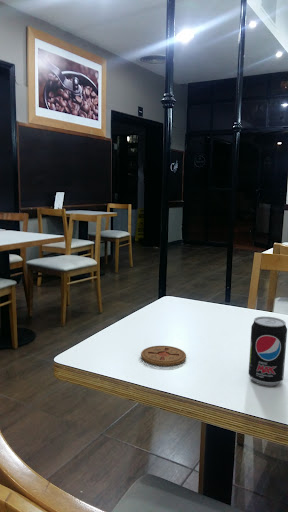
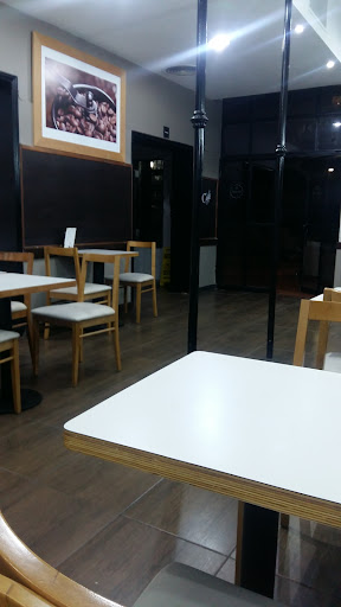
- coaster (163, 355)
- beverage can (267, 350)
